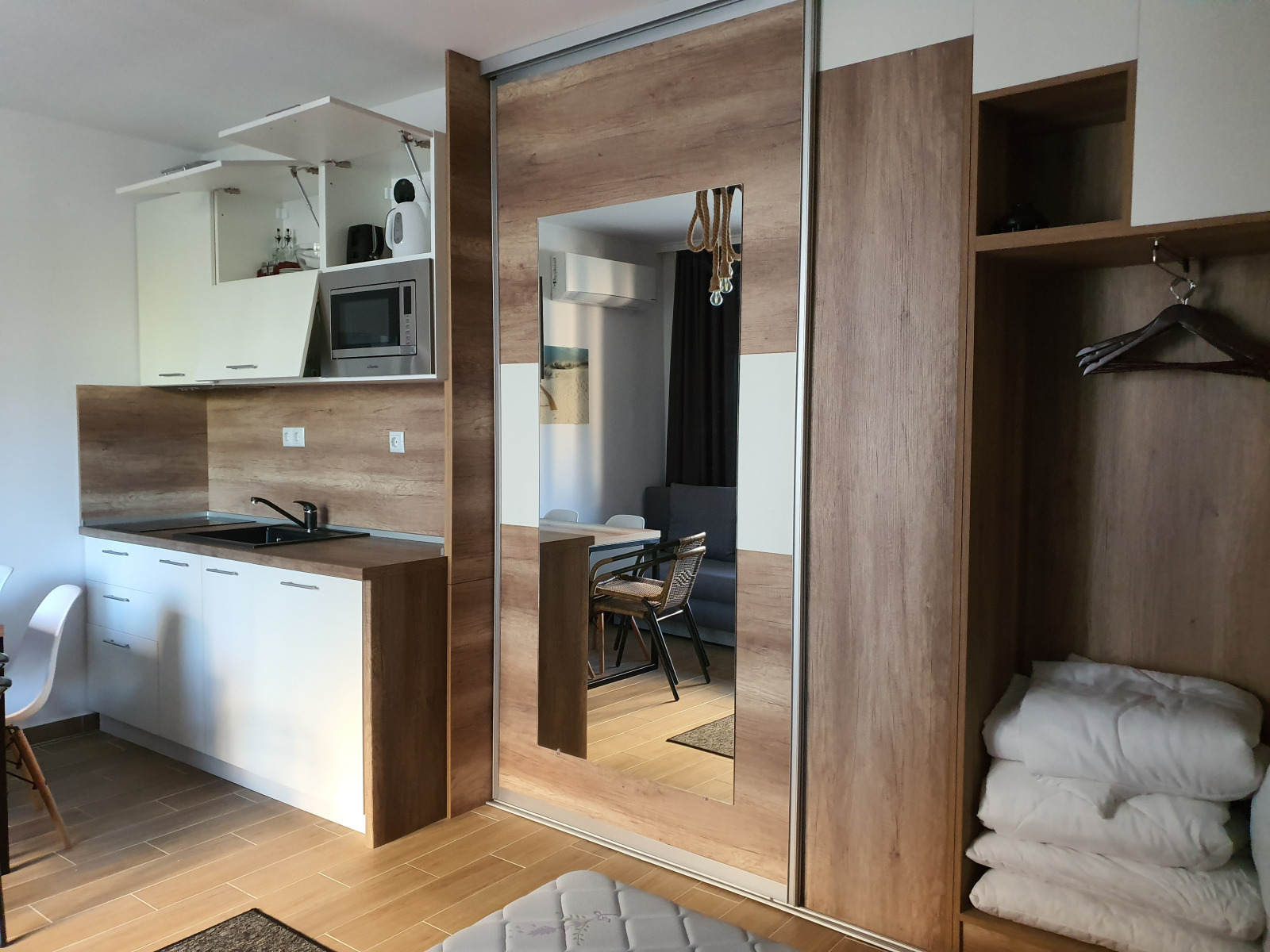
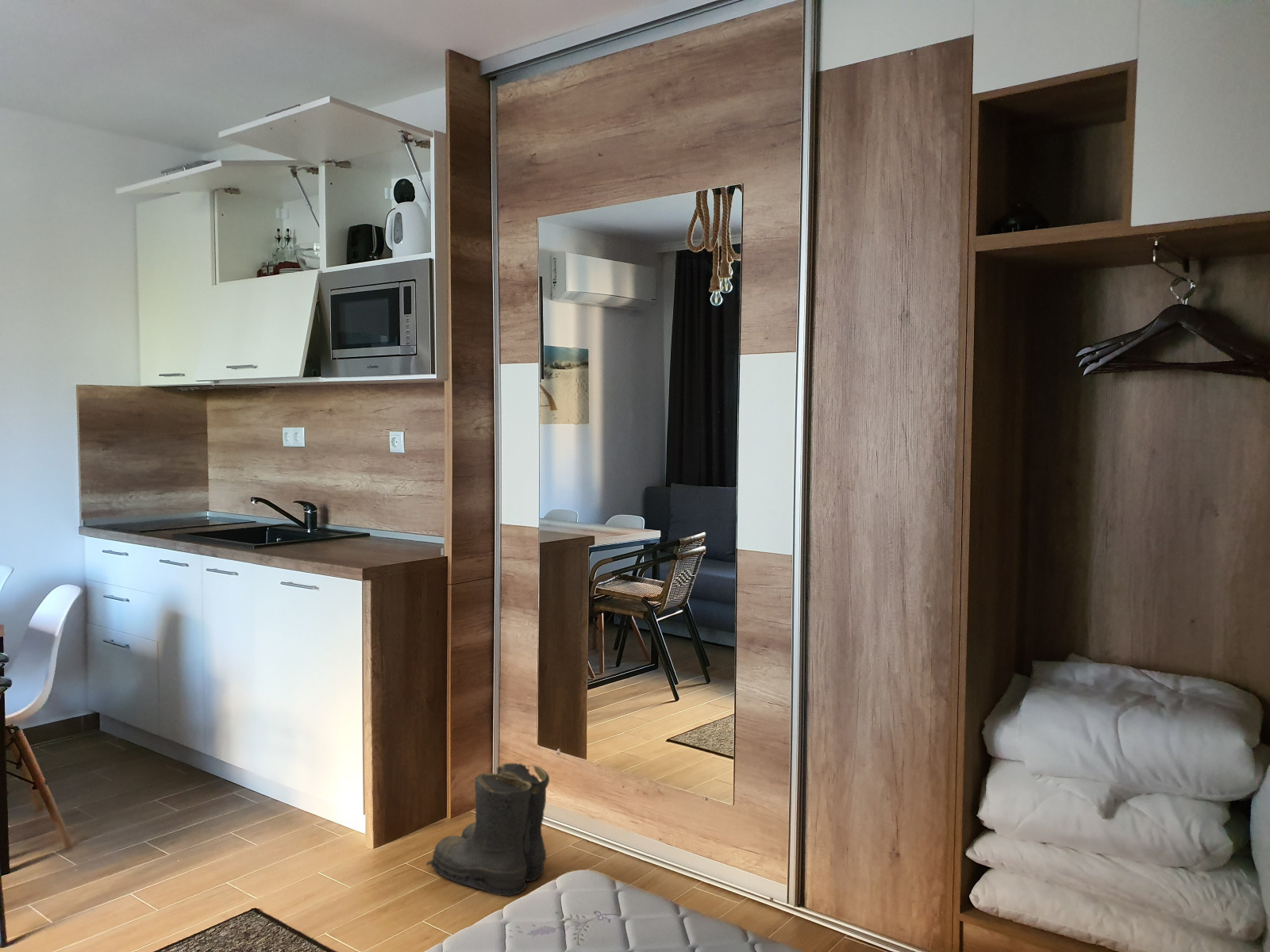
+ boots (491, 818)
